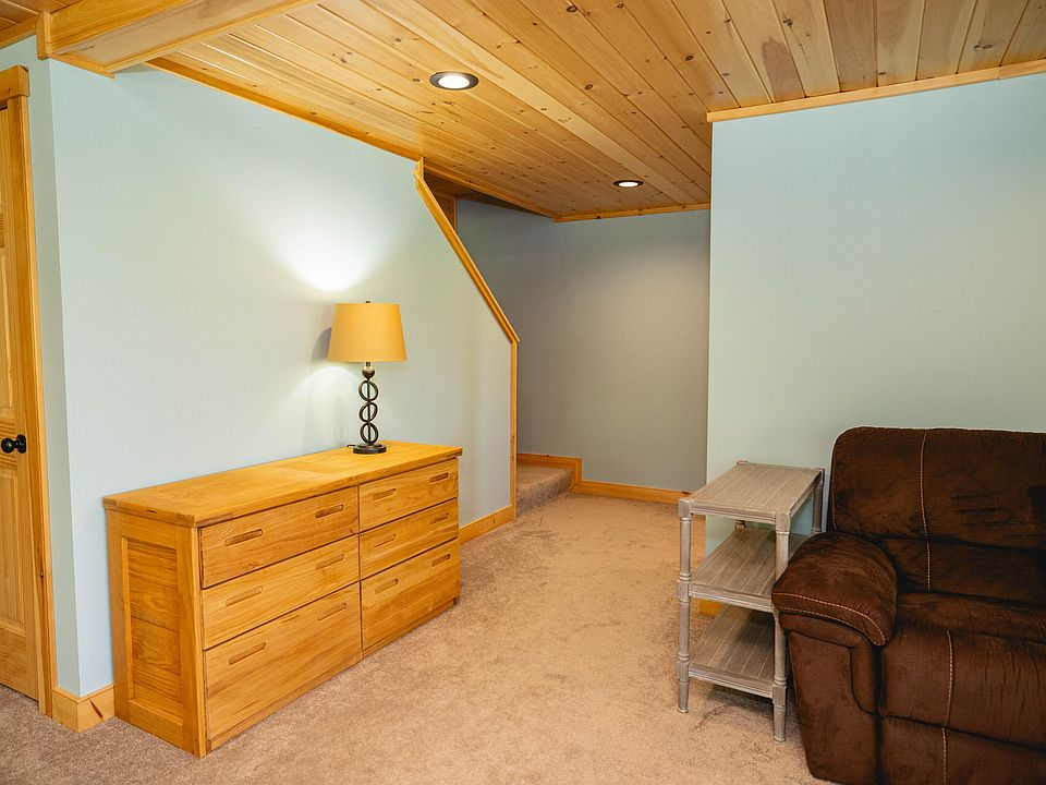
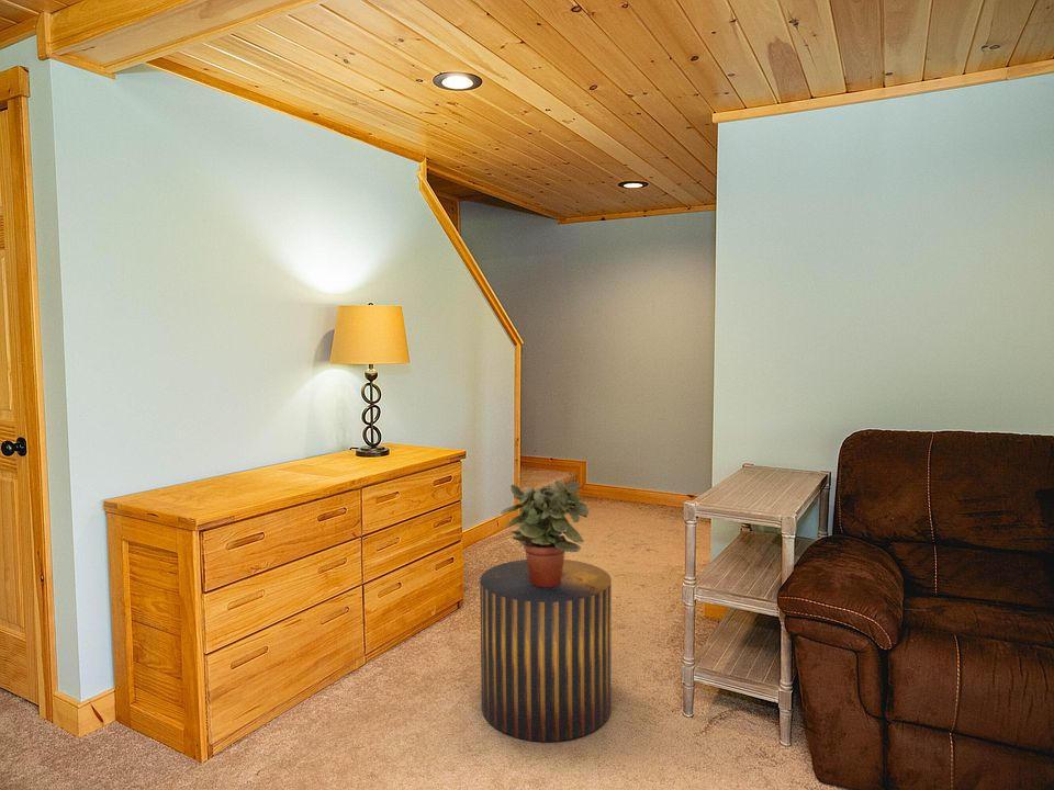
+ potted plant (545, 530)
+ stool (546, 641)
